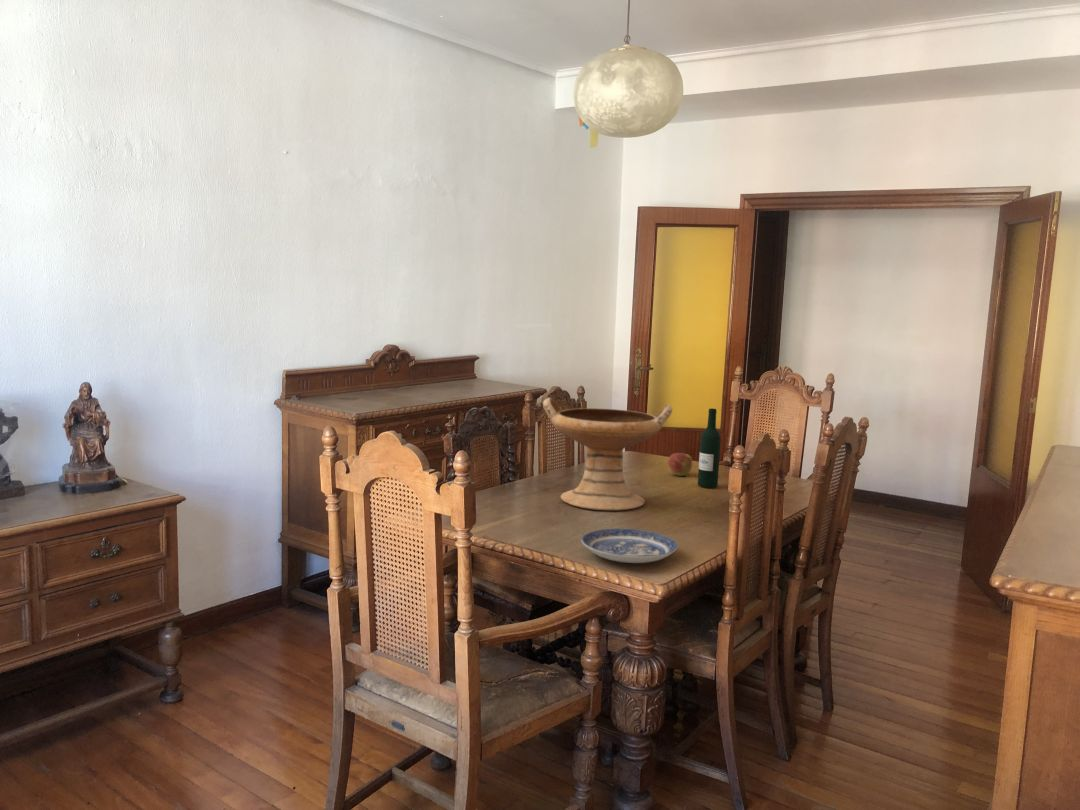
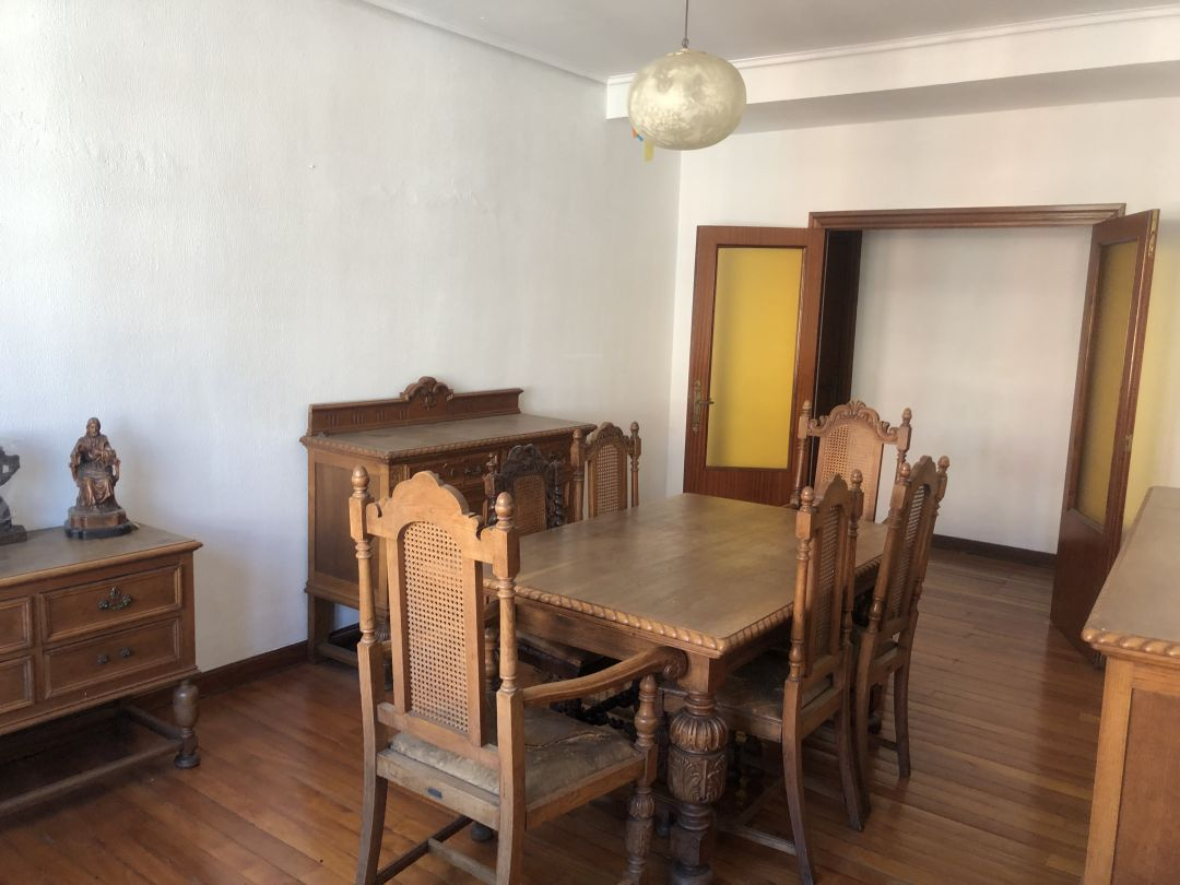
- decorative bowl (605, 451)
- wine bottle (710, 447)
- plate (628, 548)
- apple (680, 462)
